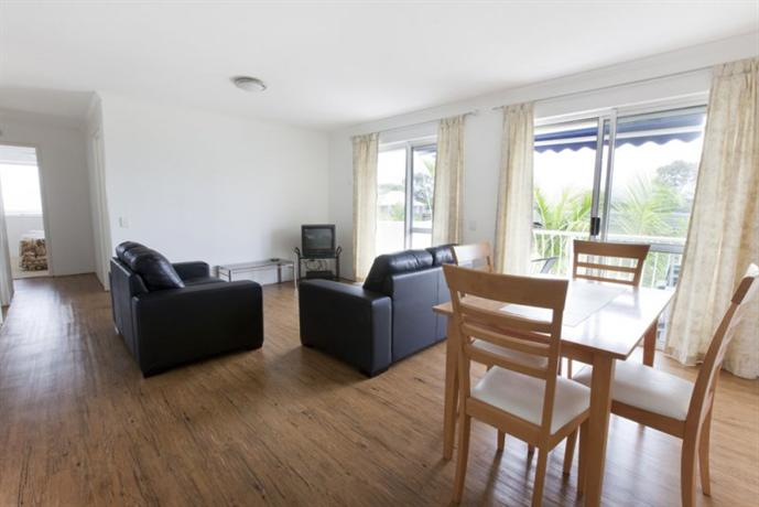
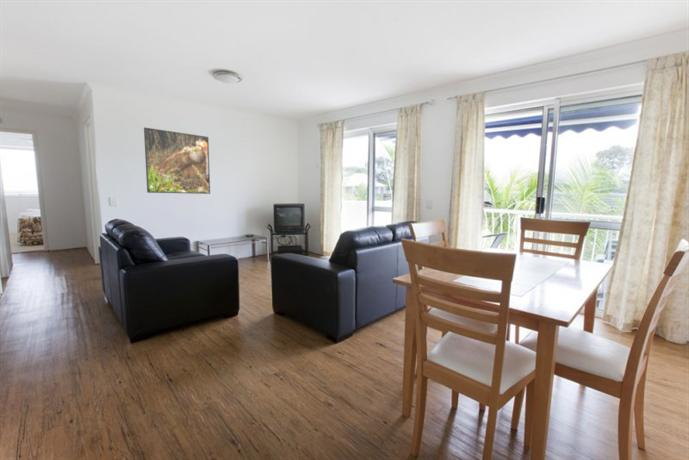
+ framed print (179, 163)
